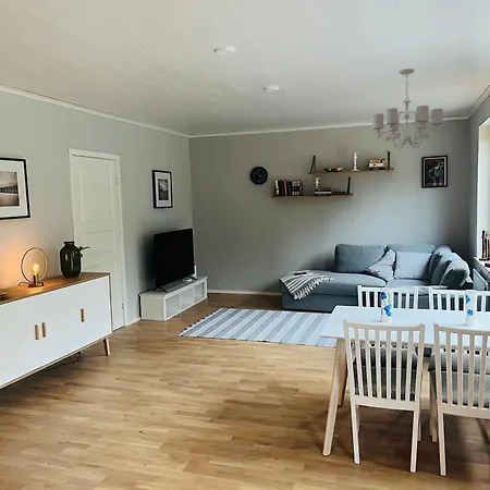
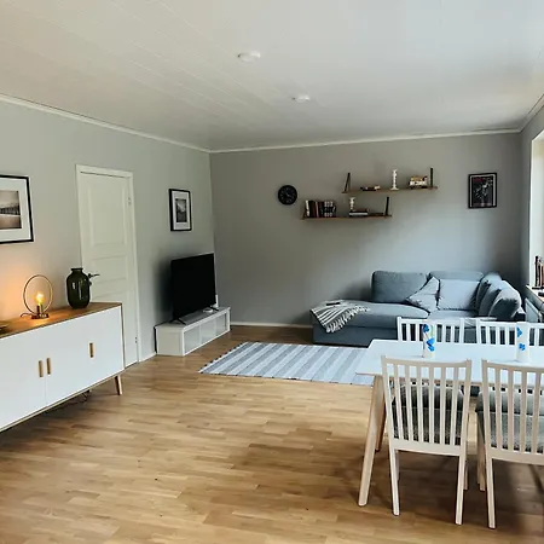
- chandelier (406, 109)
